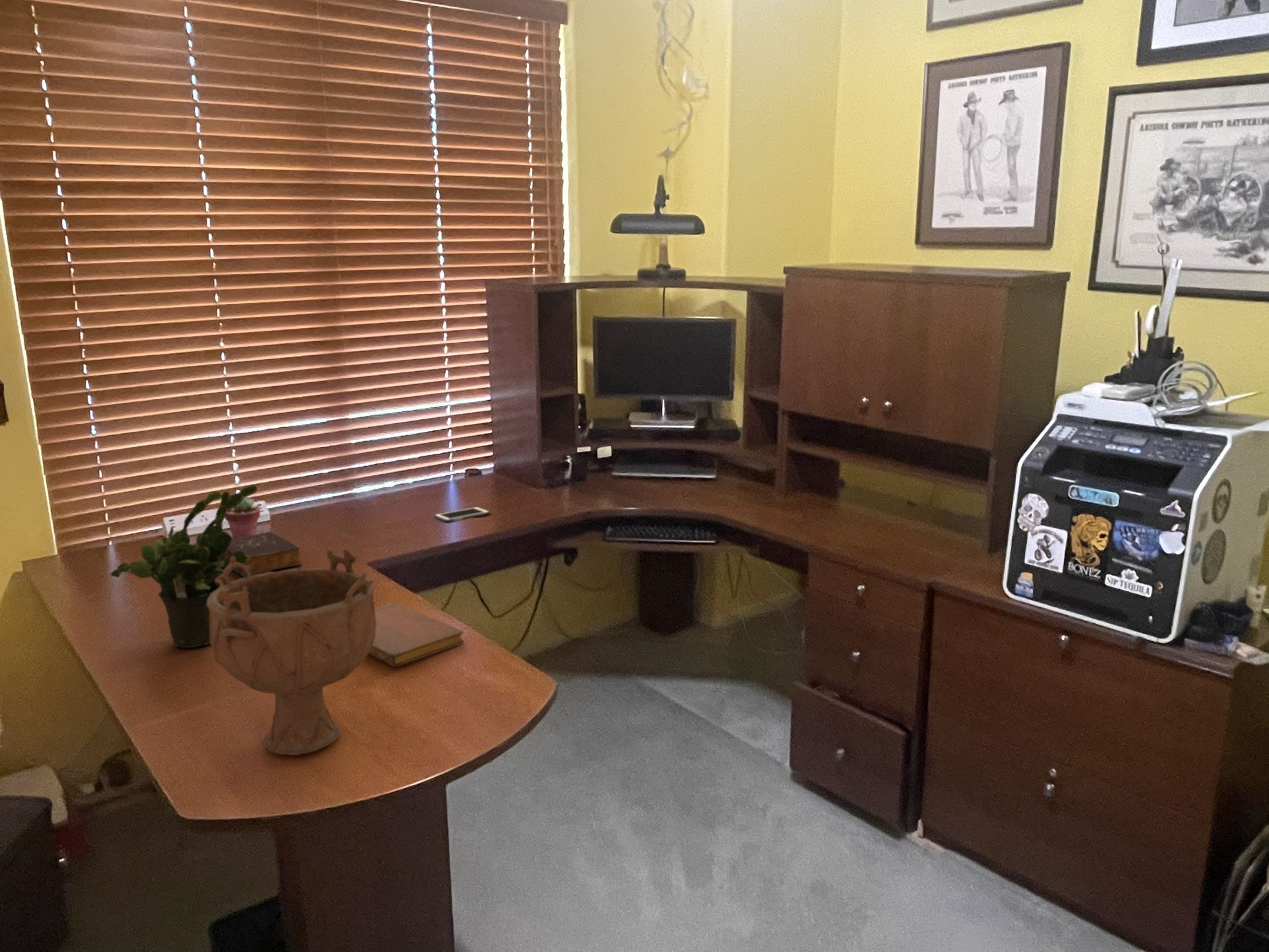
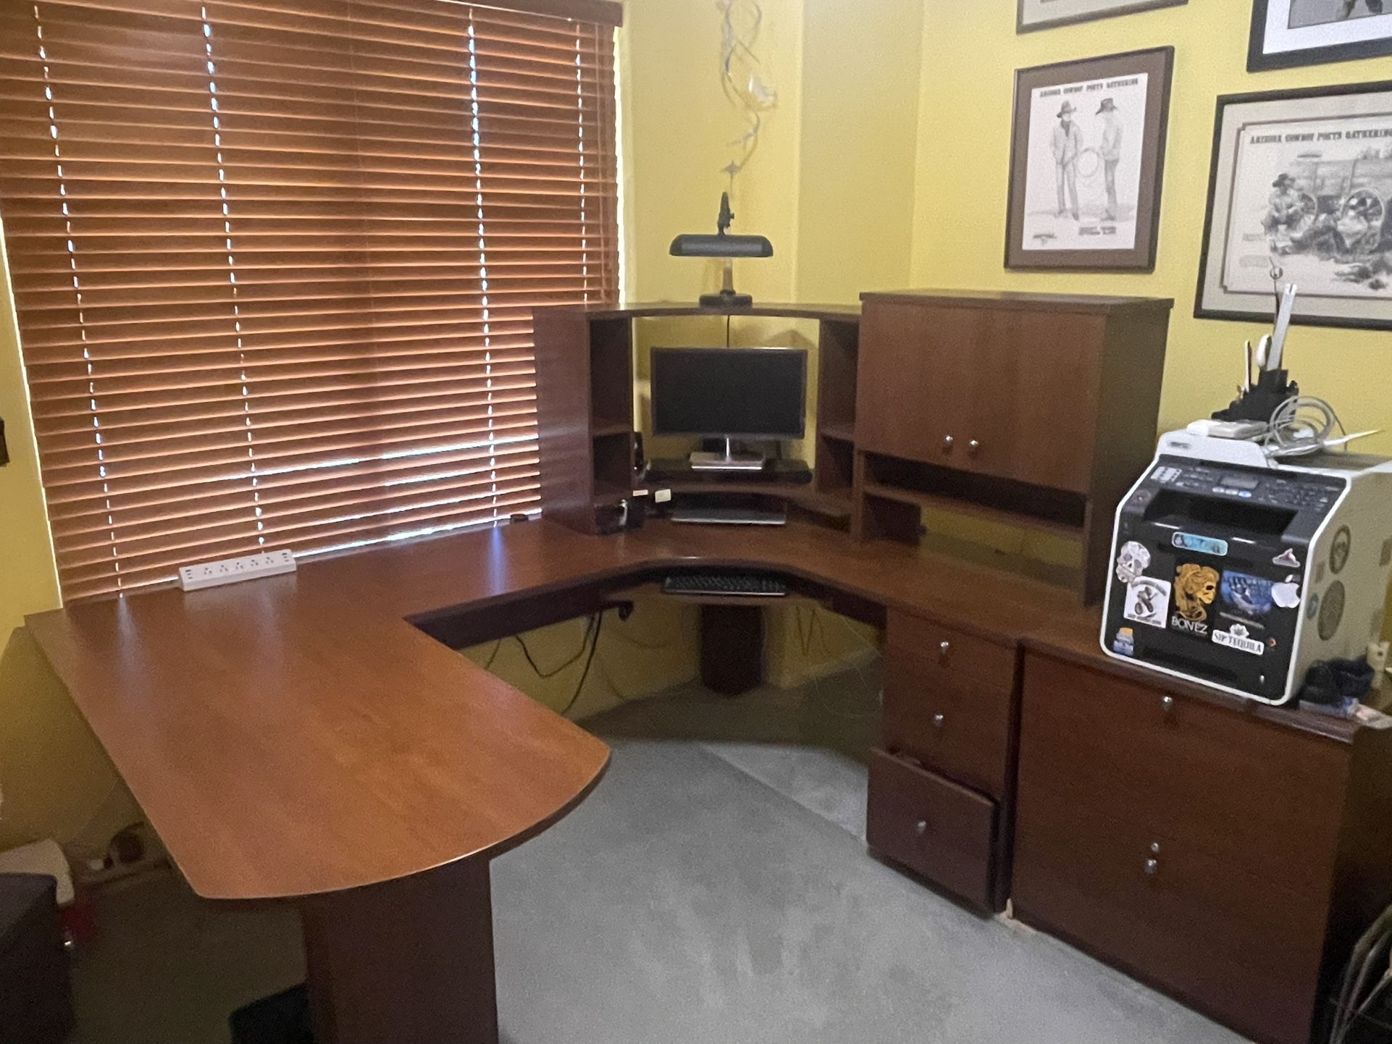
- book (257, 553)
- potted plant (196, 562)
- cell phone (462, 514)
- notebook (394, 632)
- decorative bowl (299, 652)
- potted succulent (243, 518)
